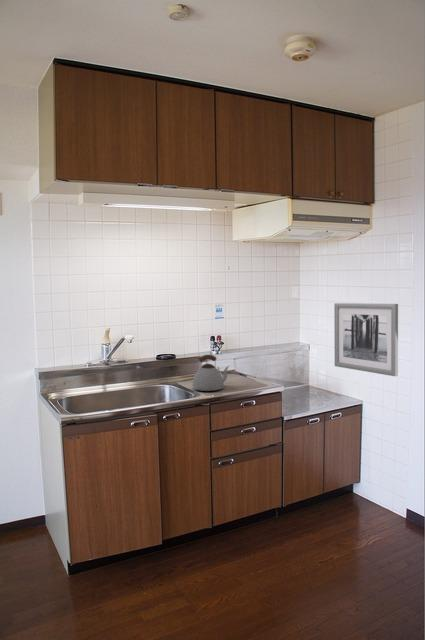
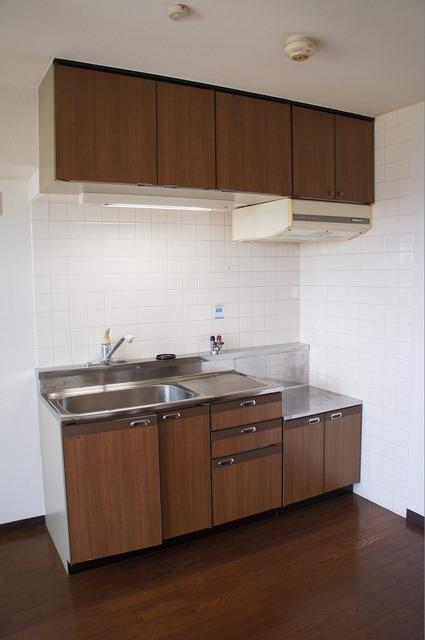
- kettle (212, 371)
- wall art (363, 337)
